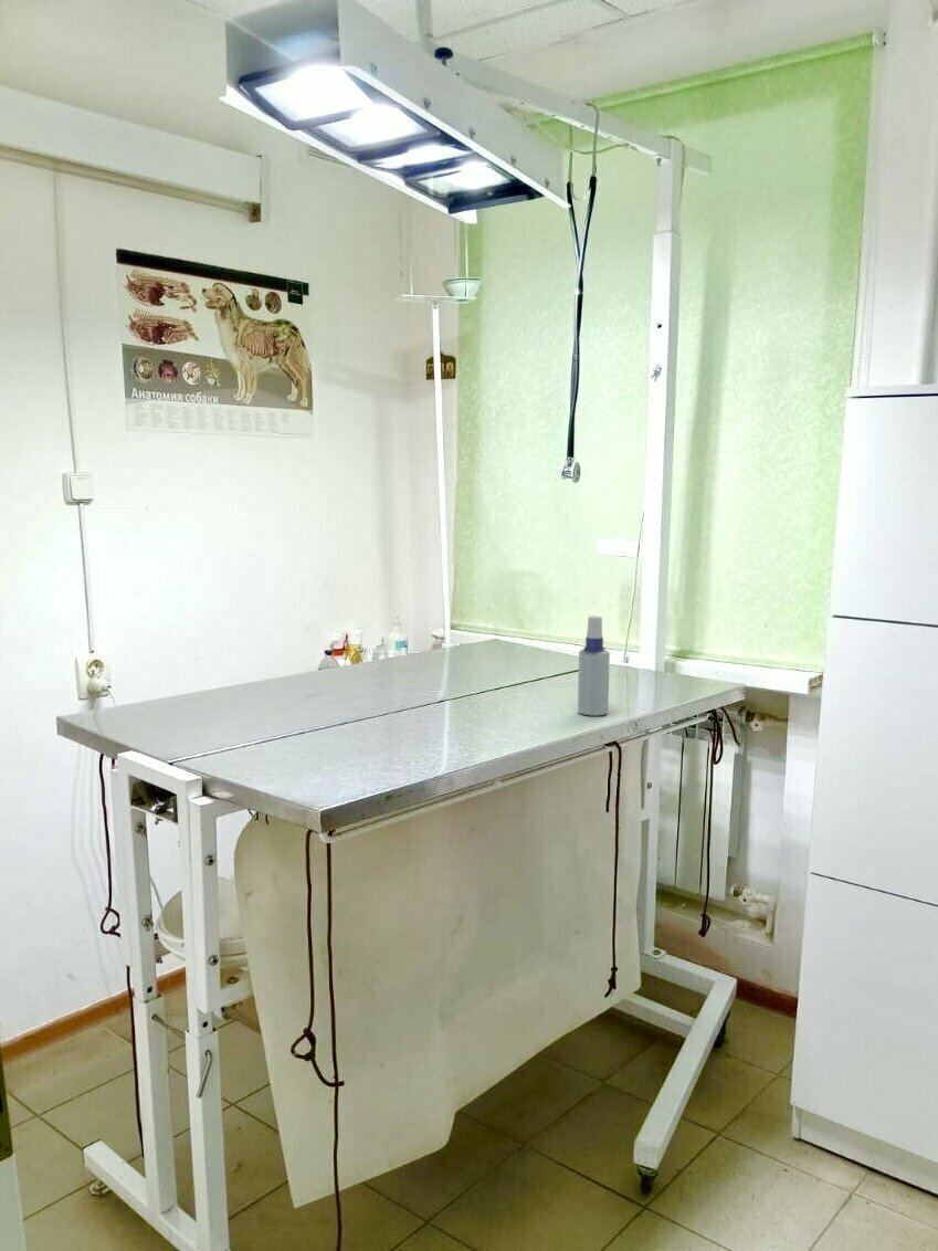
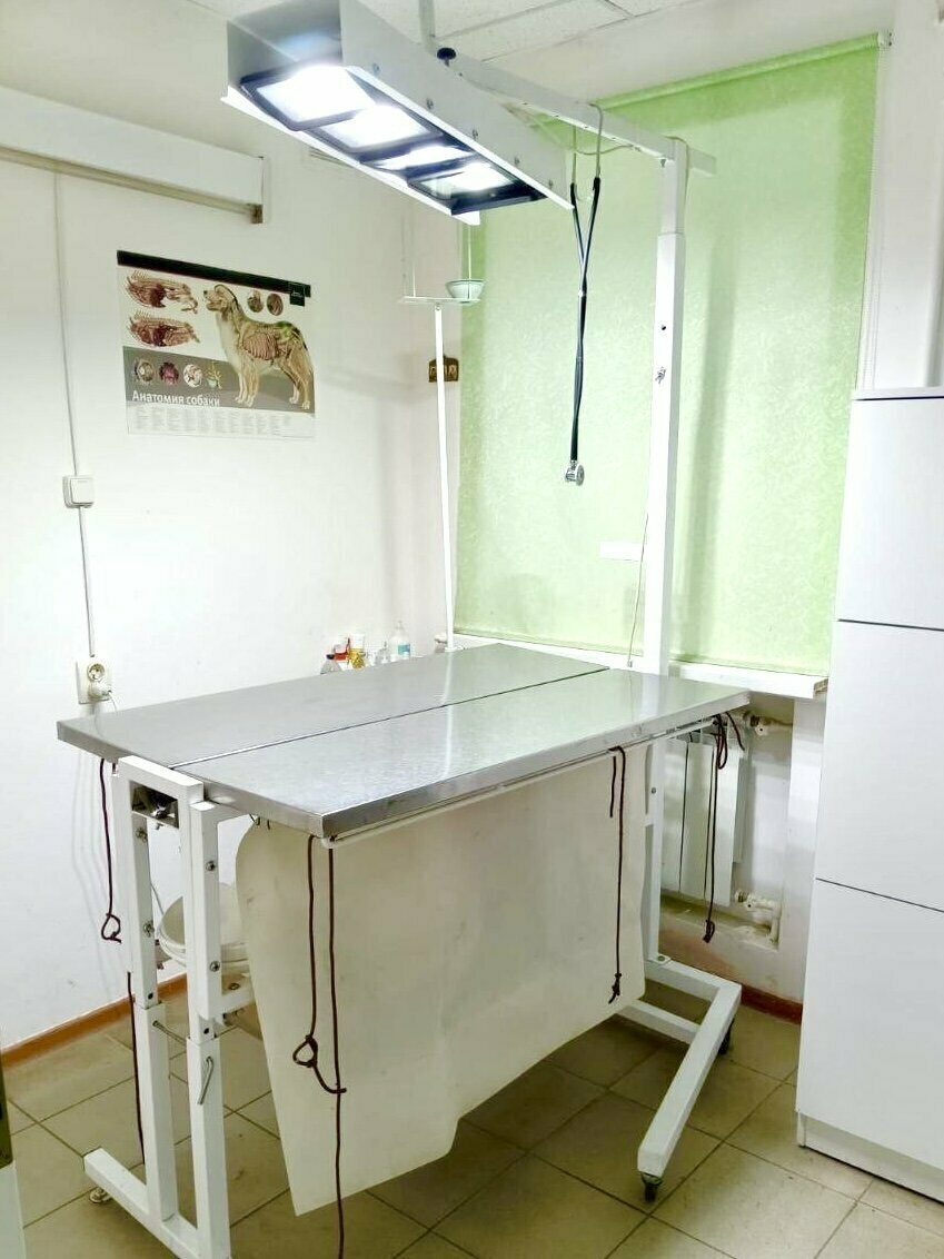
- spray bottle (593, 664)
